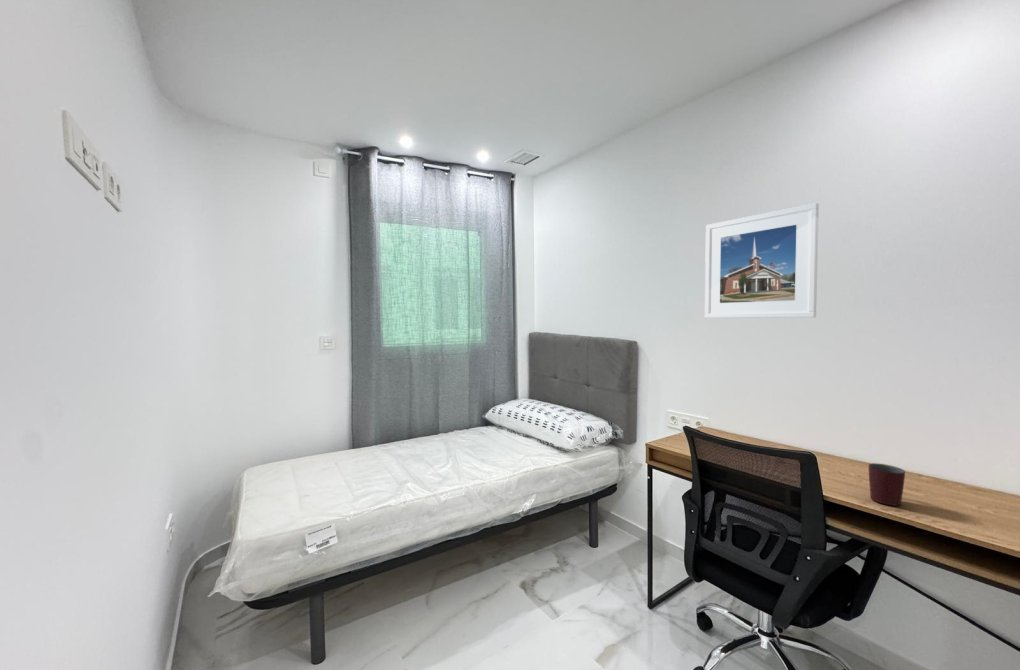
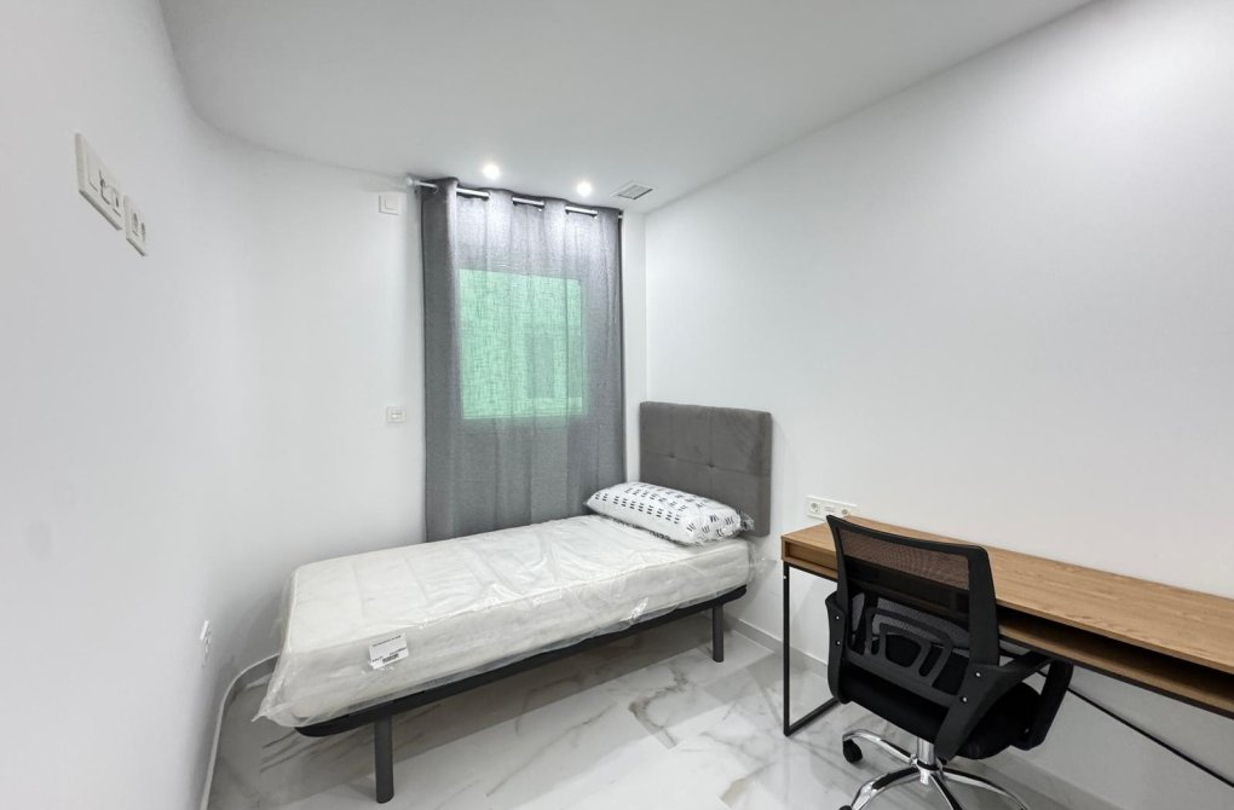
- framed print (755, 266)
- mug (882, 482)
